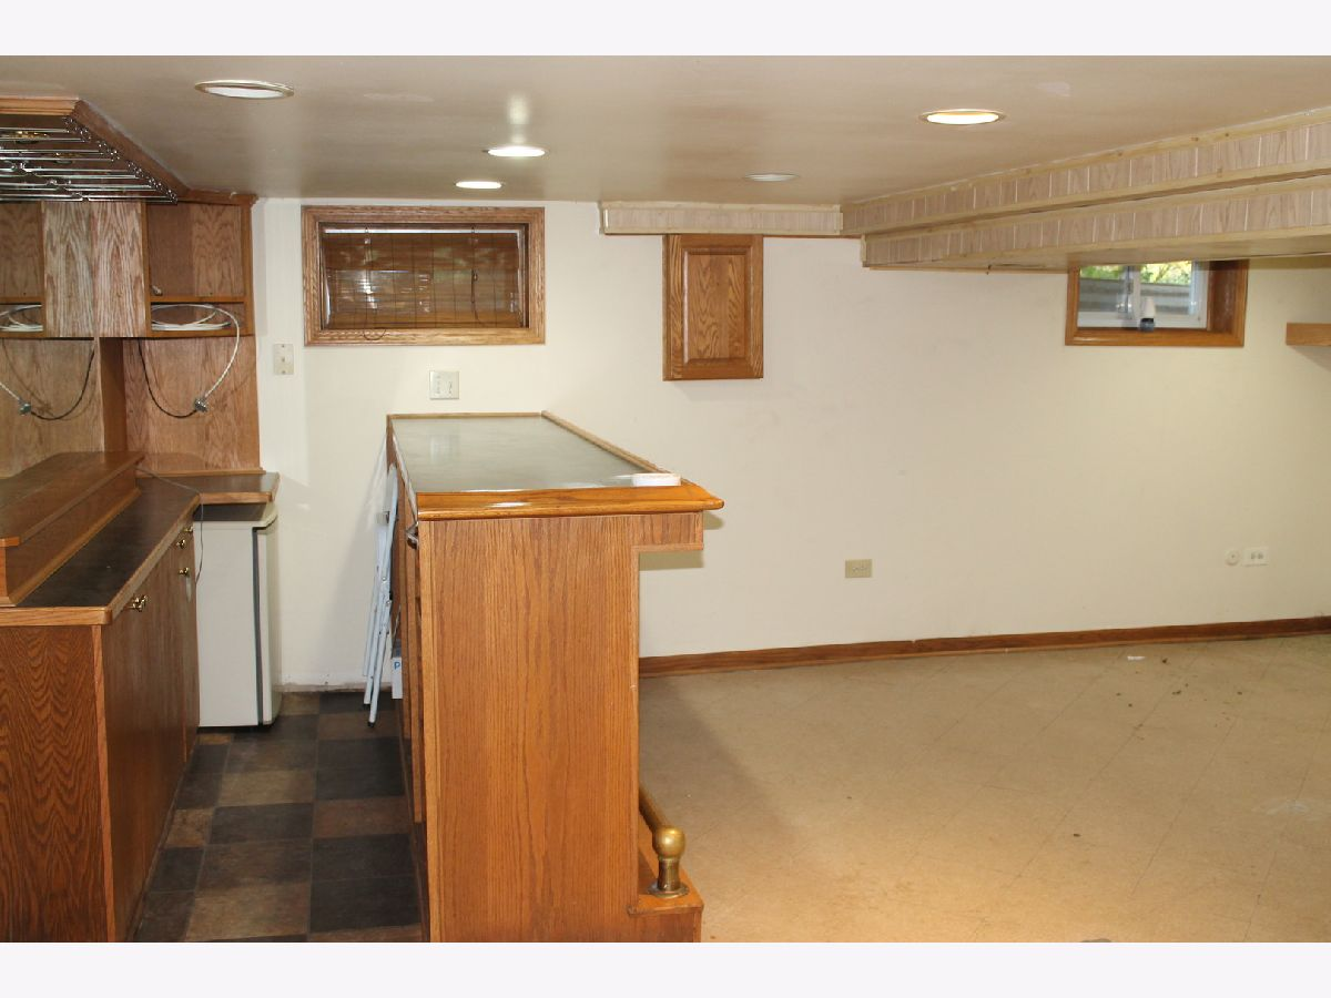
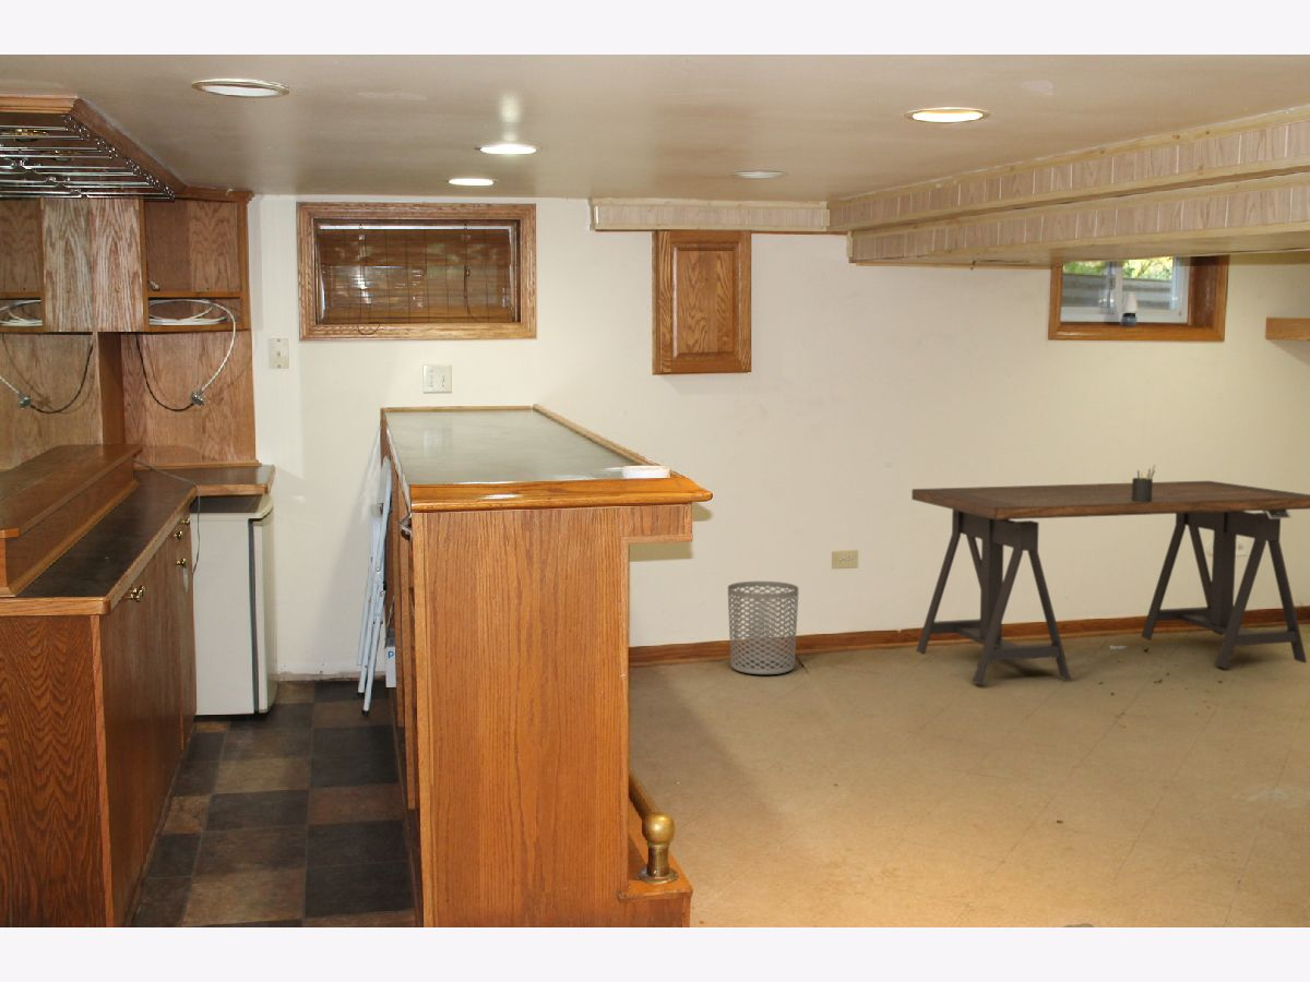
+ desk (1155, 589)
+ pen holder (1143, 482)
+ waste bin (762, 627)
